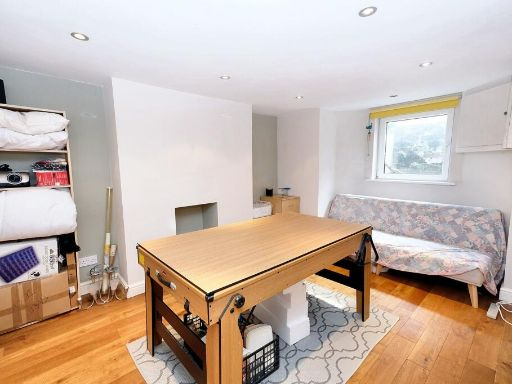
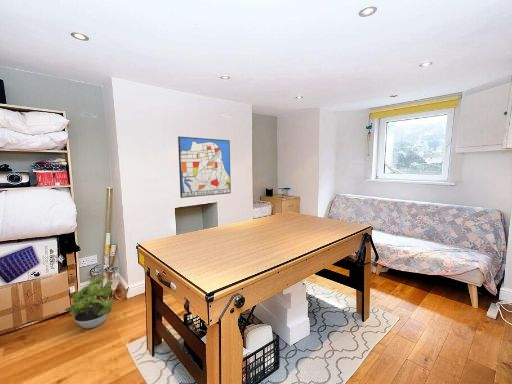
+ potted plant (90, 302)
+ wall art (206, 167)
